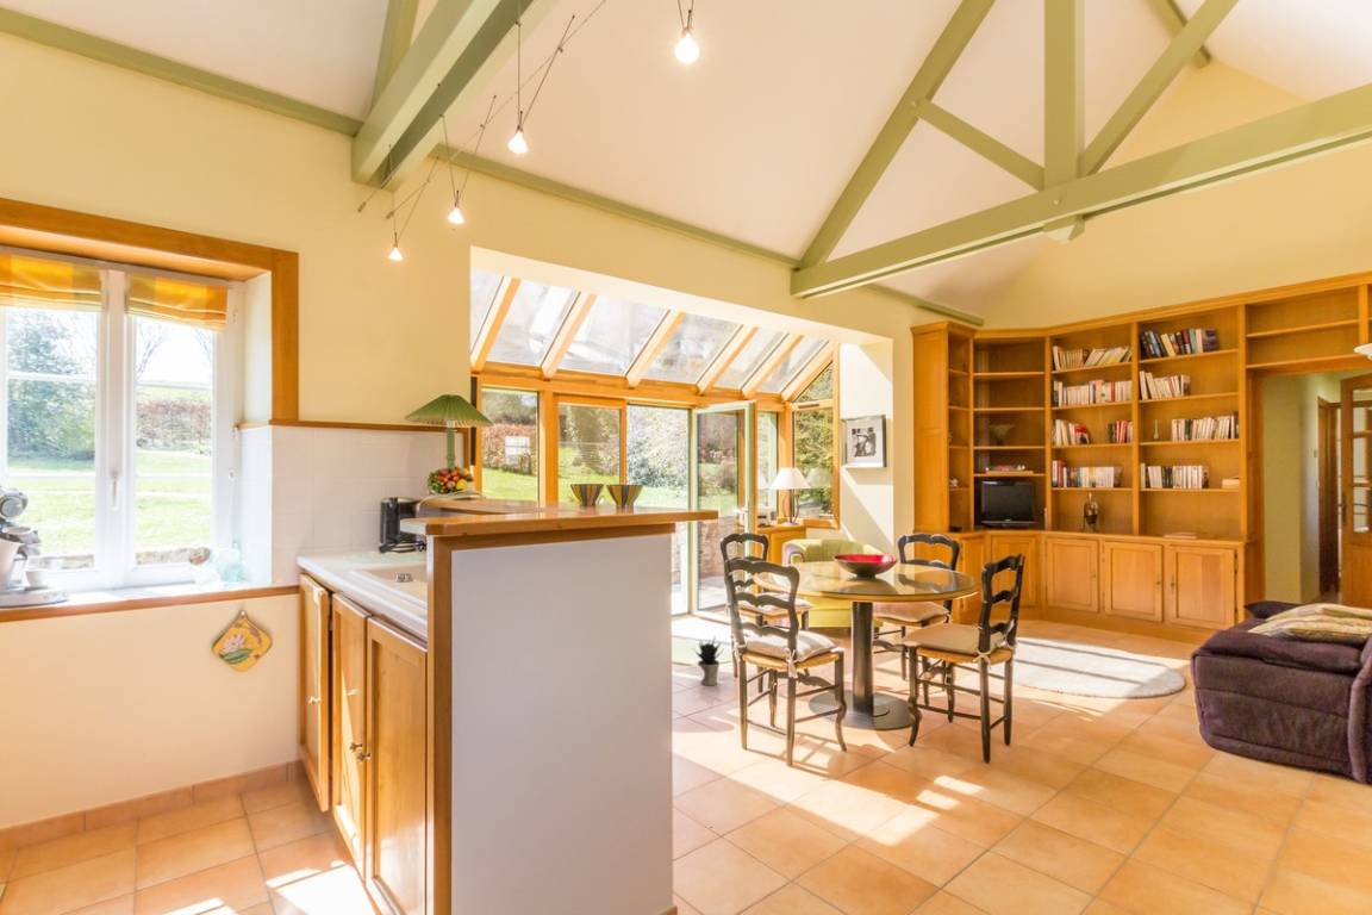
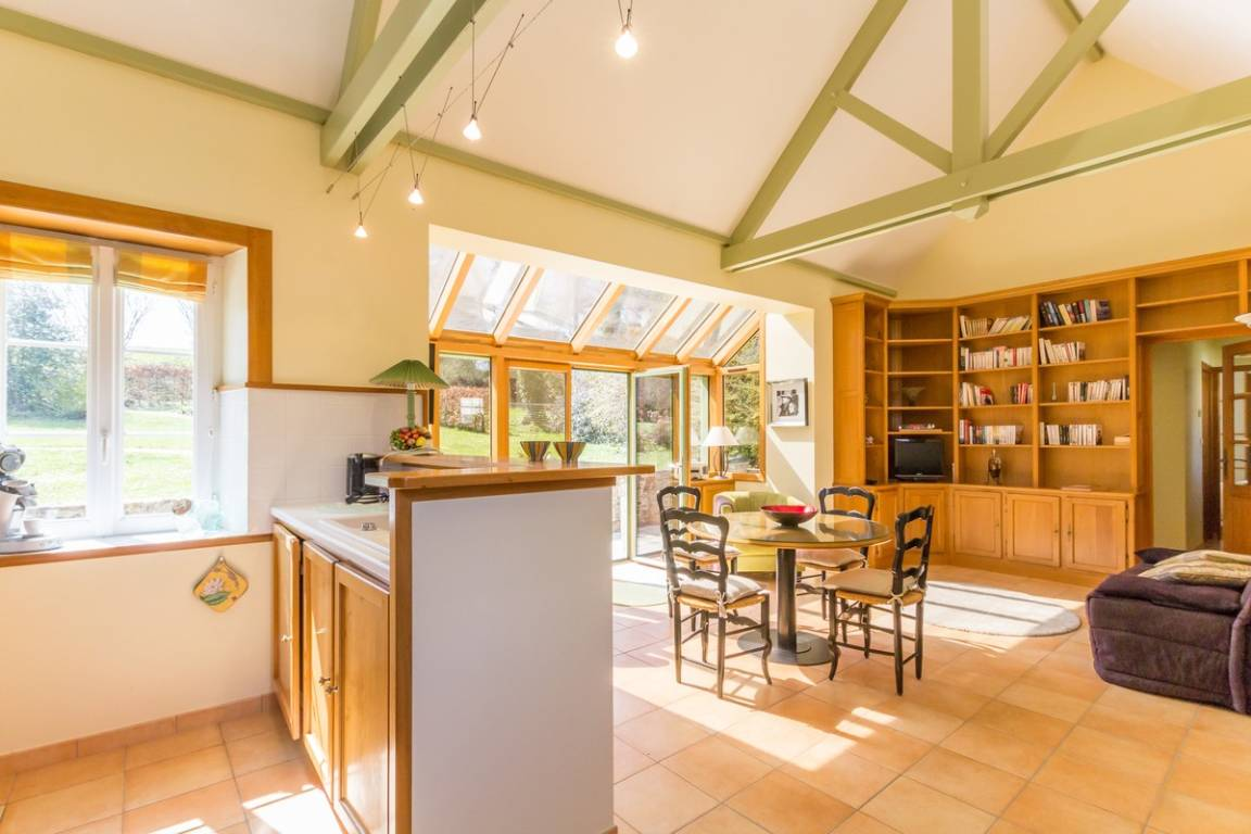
- potted plant (709, 660)
